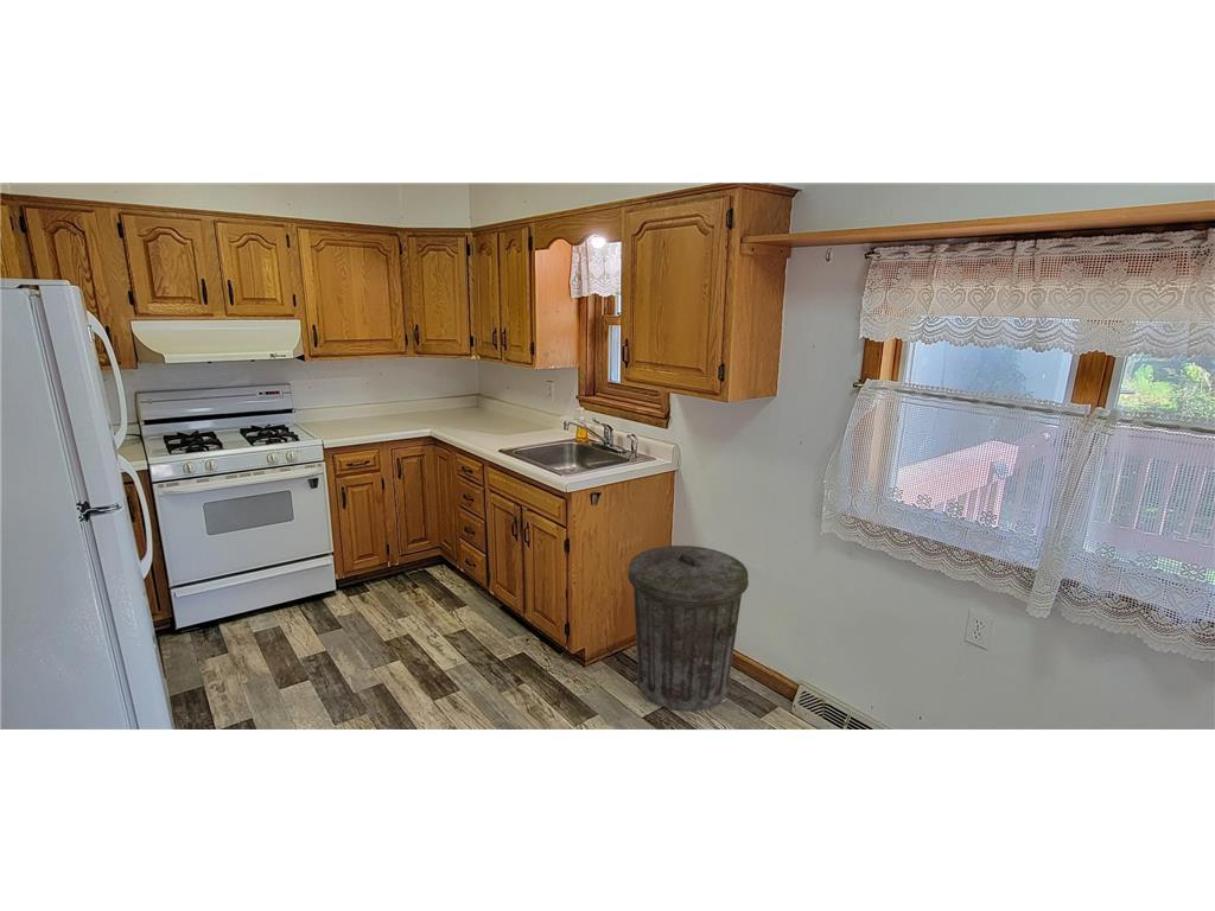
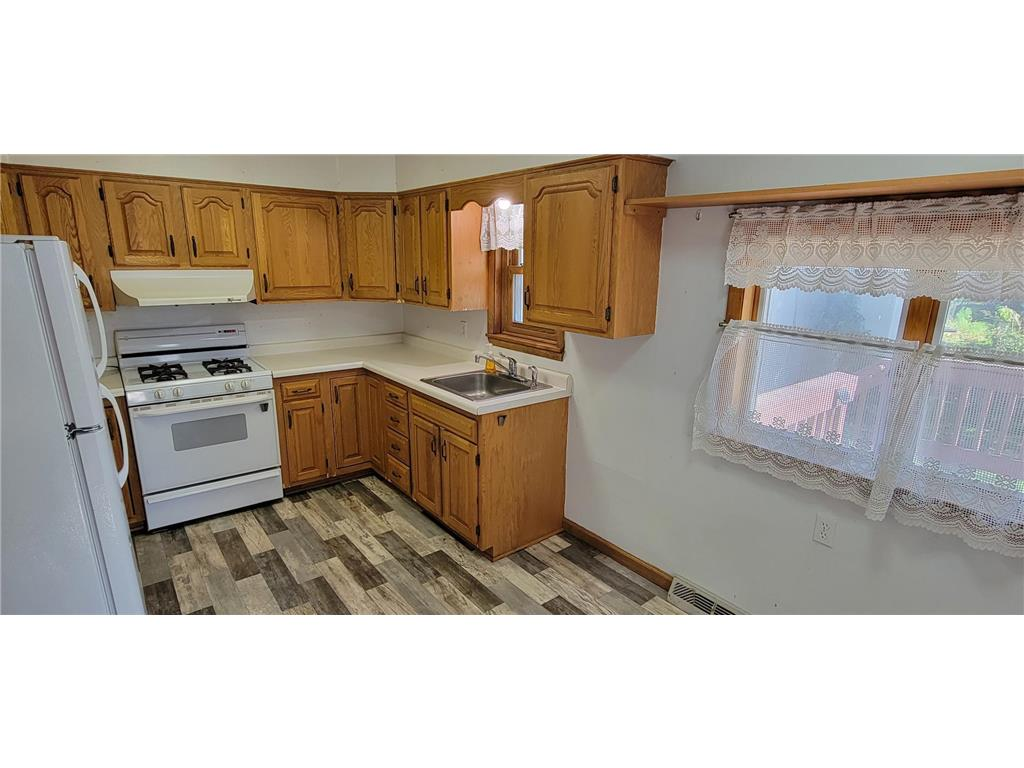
- trash can (685, 620)
